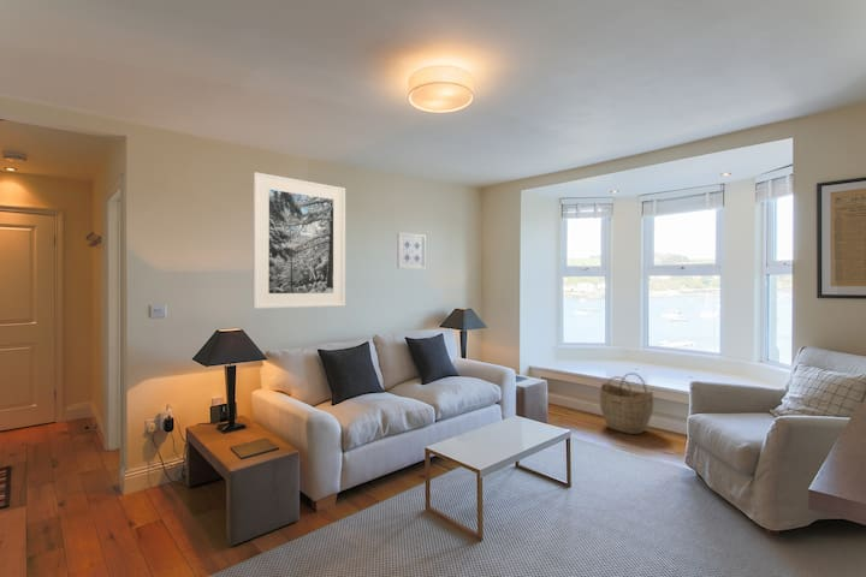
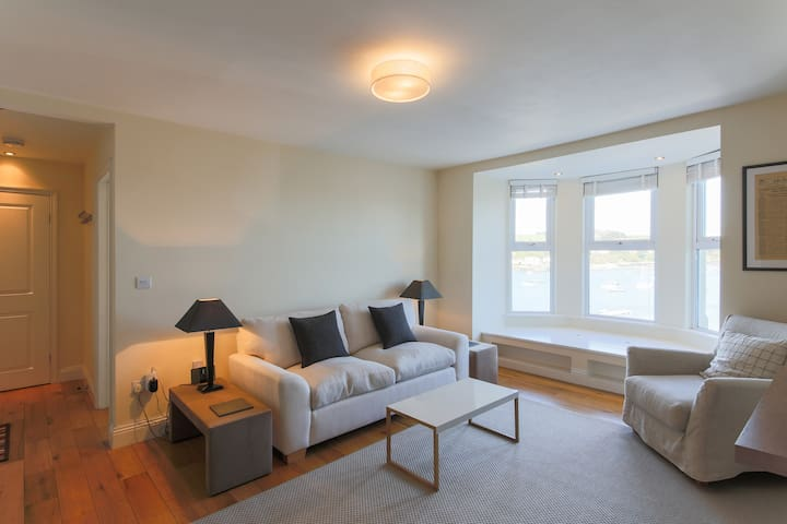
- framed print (302, 243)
- woven basket (625, 401)
- wall art (411, 251)
